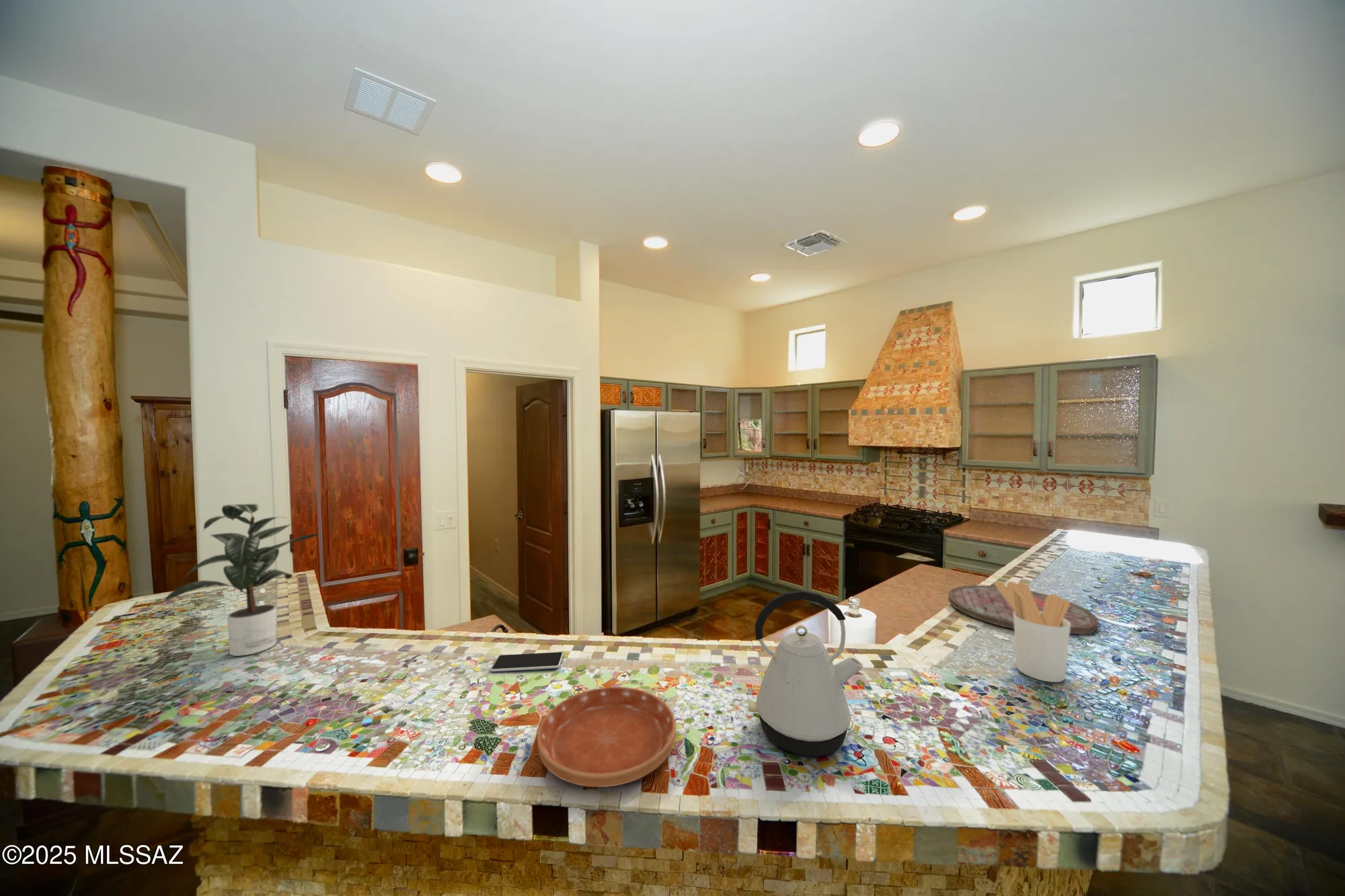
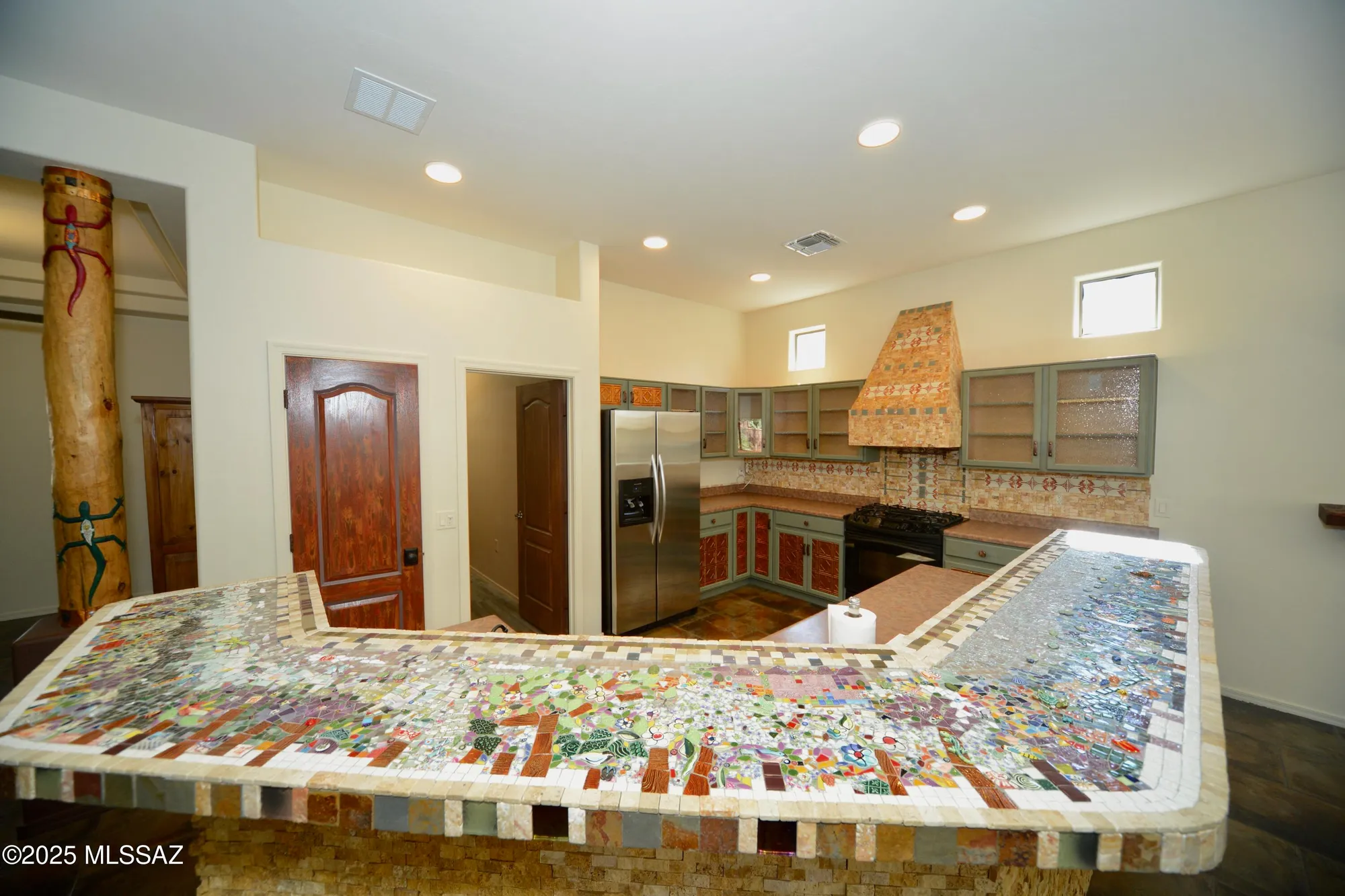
- utensil holder (1030, 626)
- kettle (805, 661)
- saucer (608, 734)
- cutting board (1013, 610)
- smartphone (528, 661)
- potted plant (247, 579)
